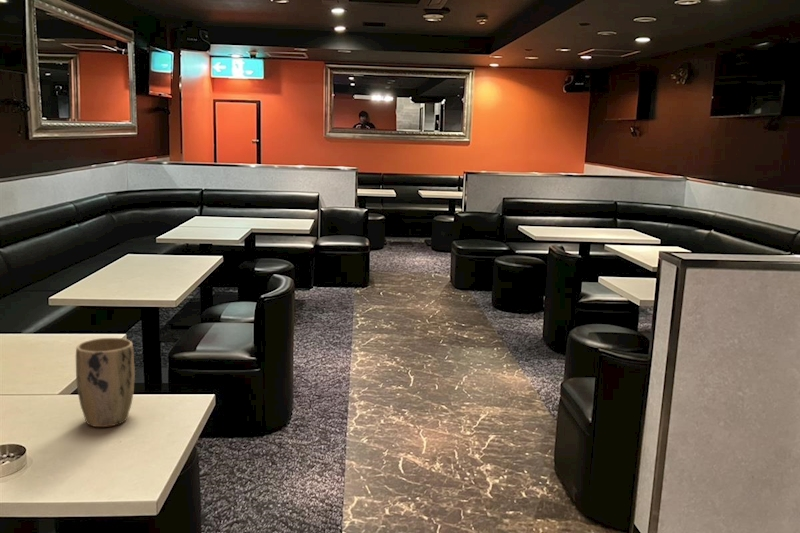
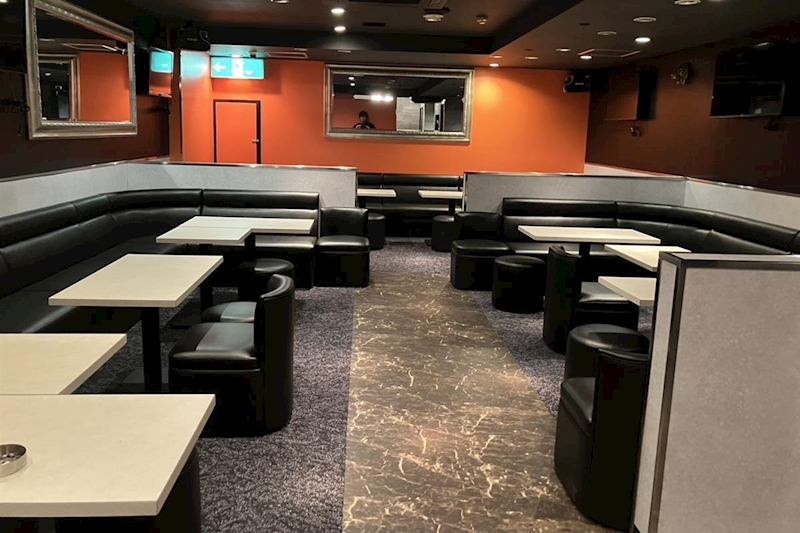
- plant pot (106, 382)
